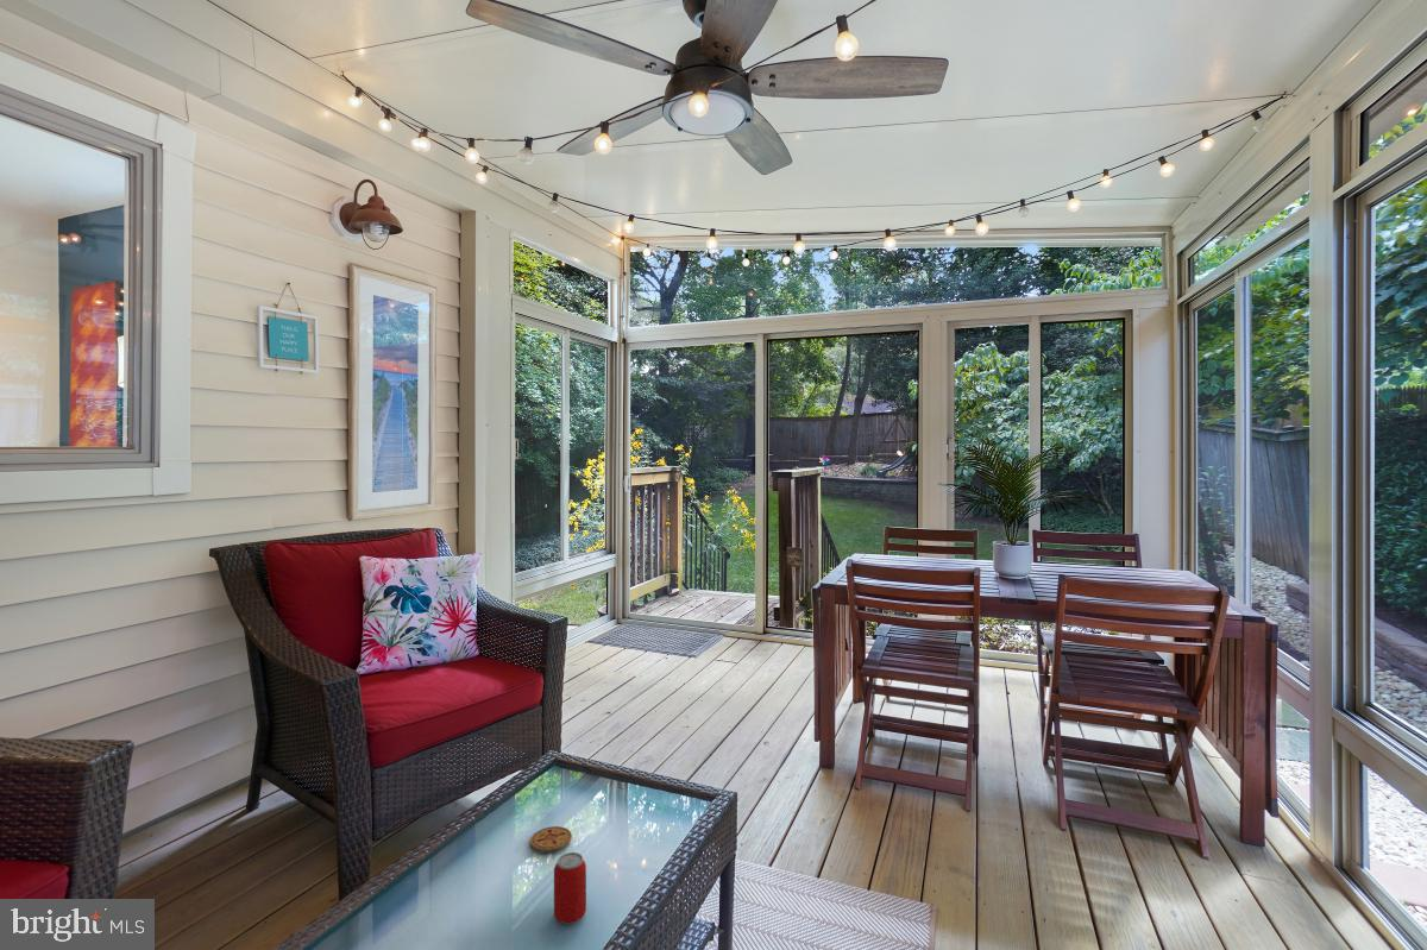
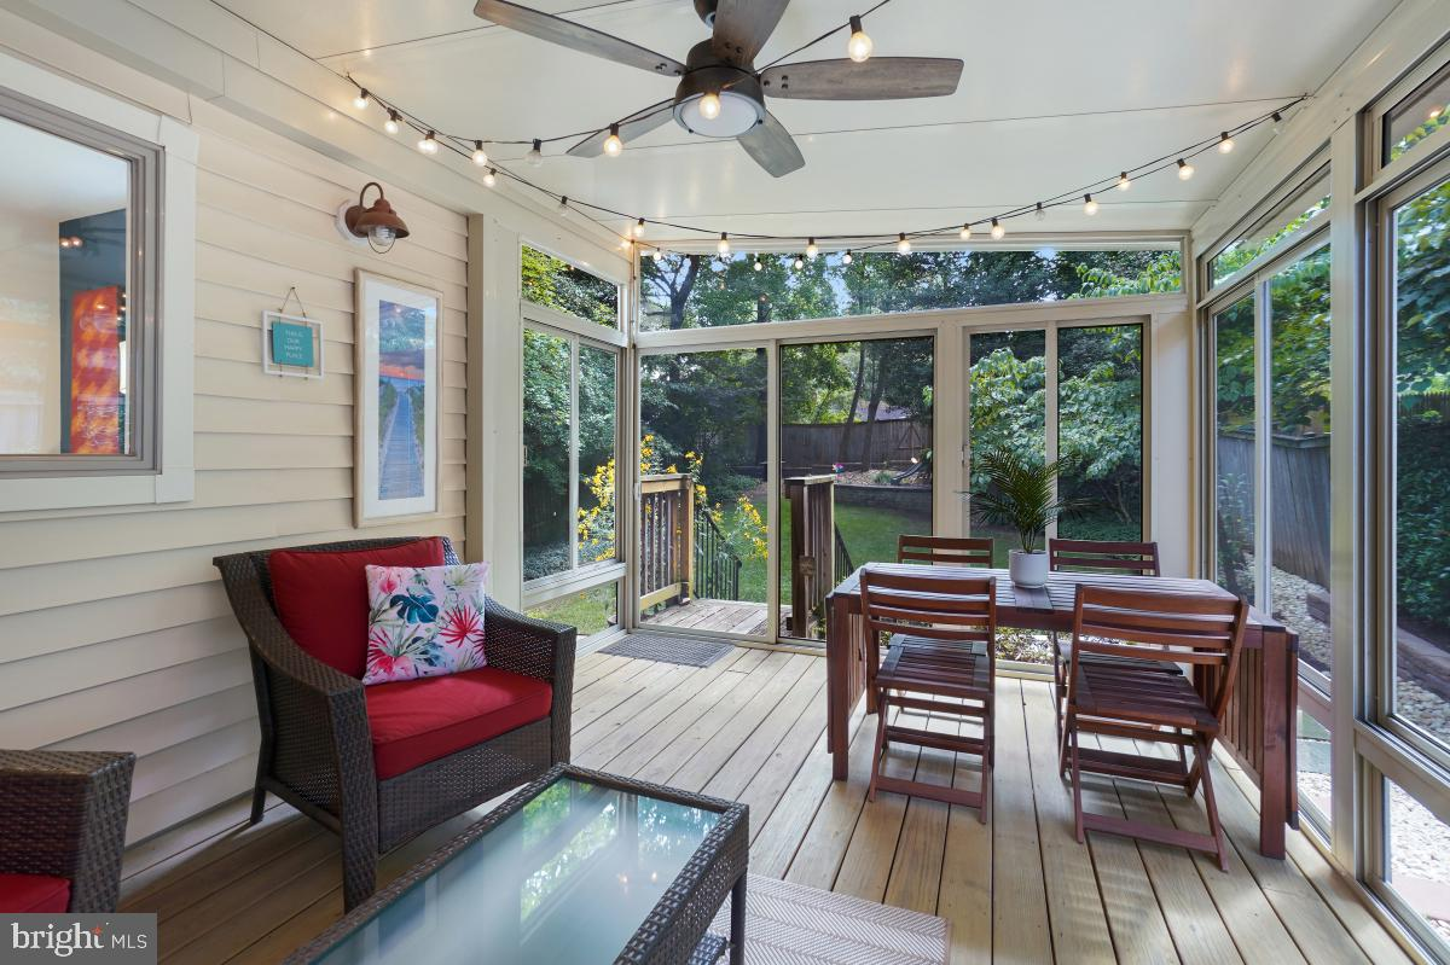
- beverage can (570, 887)
- coaster (551, 838)
